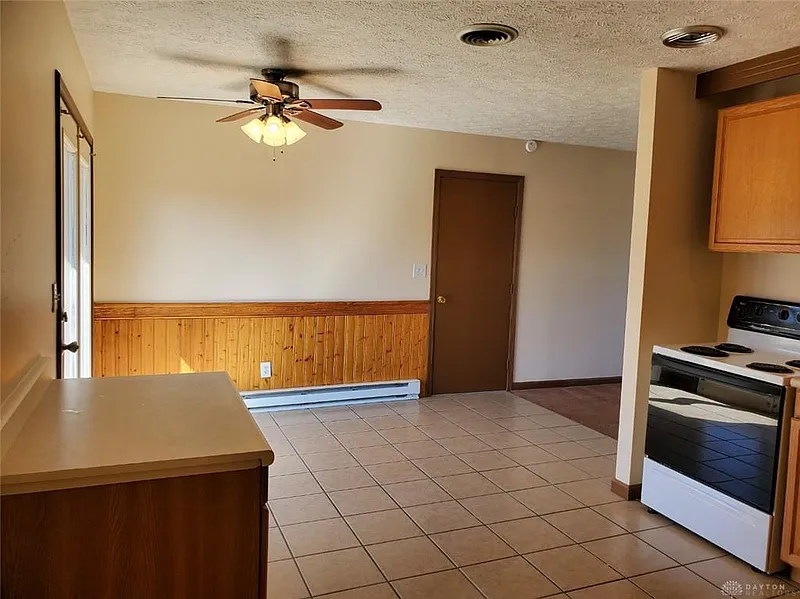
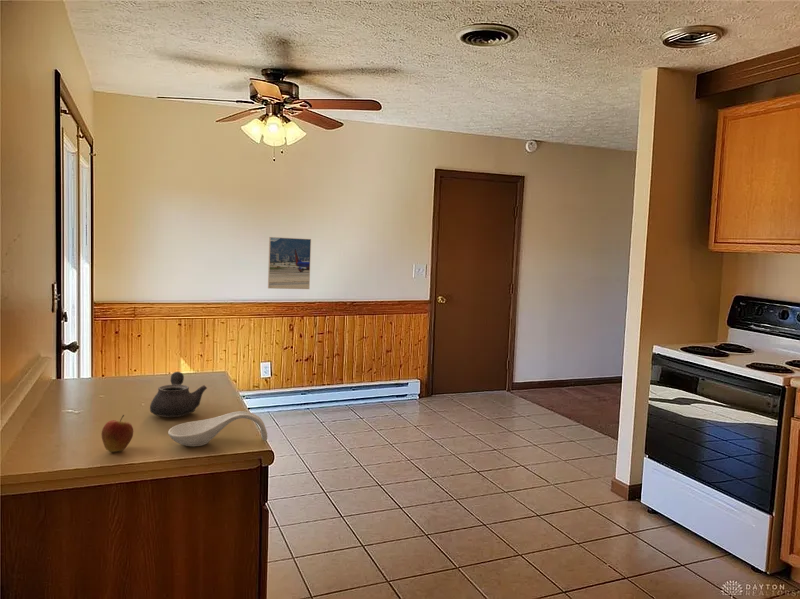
+ spoon rest (218, 427)
+ fruit (117, 433)
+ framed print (289, 263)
+ teapot (177, 393)
